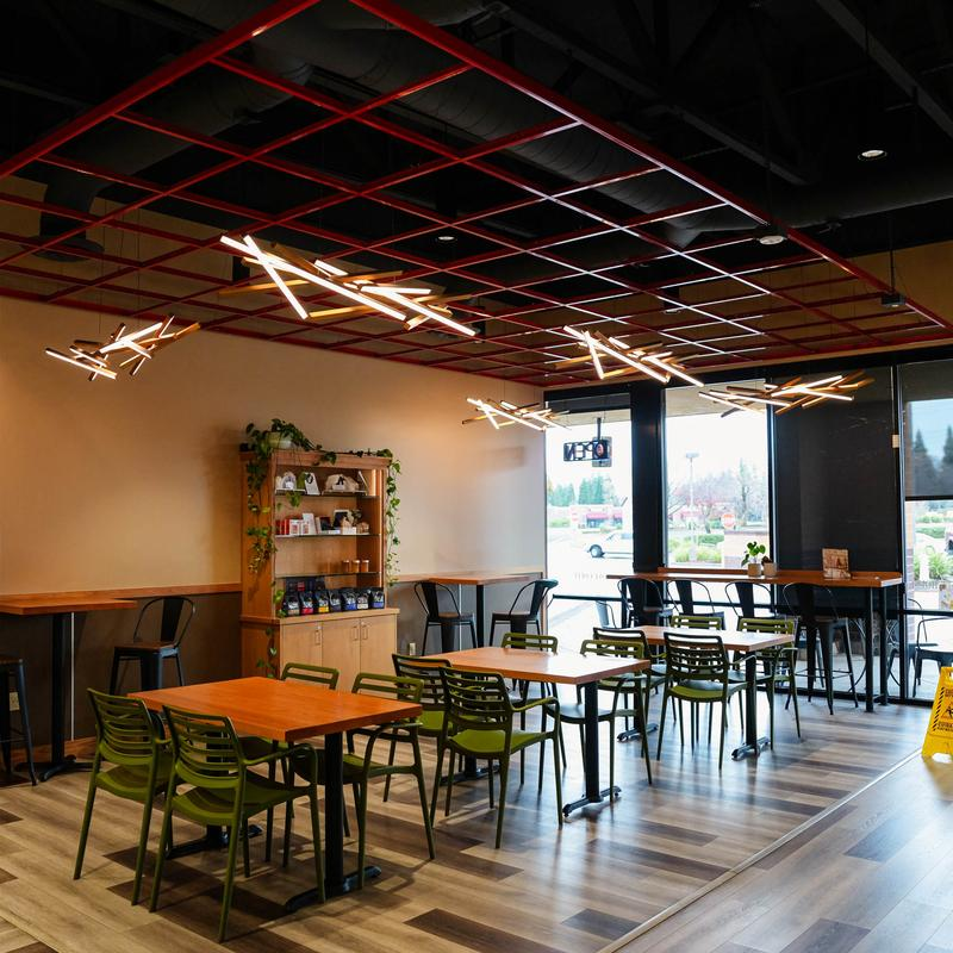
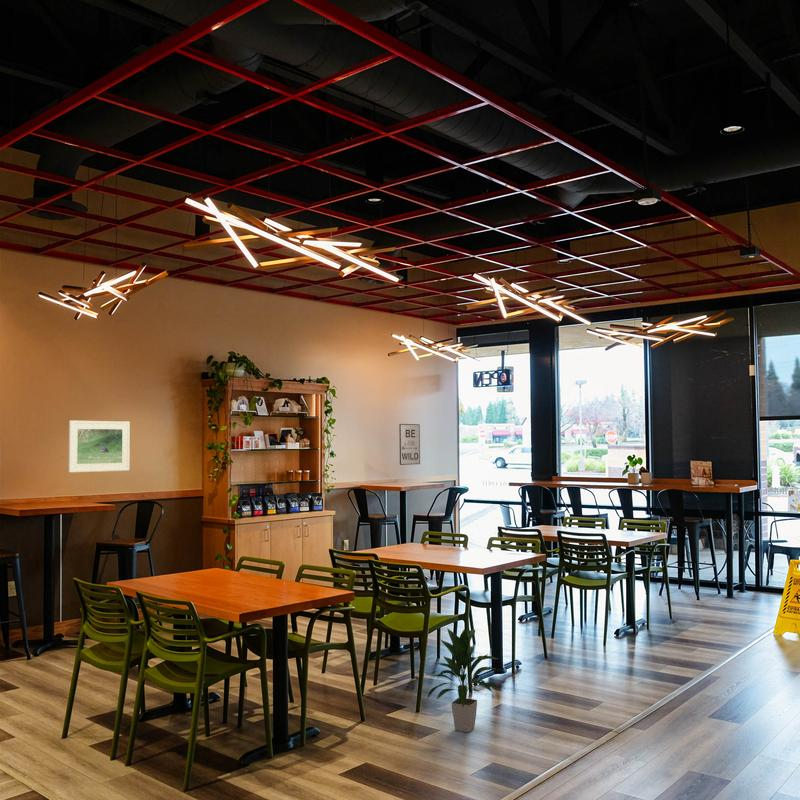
+ indoor plant (461, 676)
+ wall art (409, 444)
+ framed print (100, 446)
